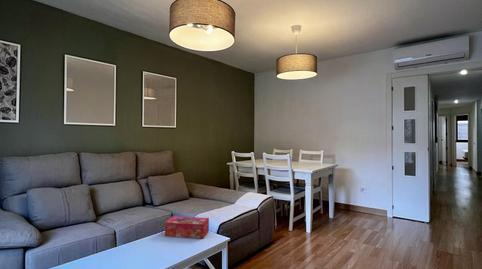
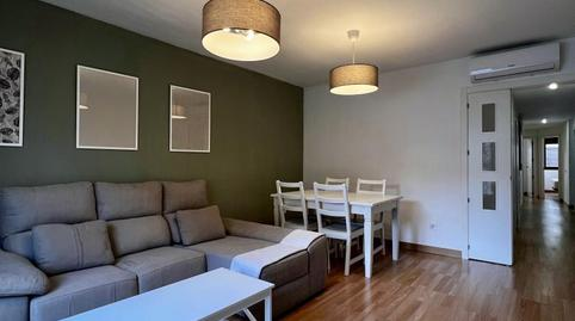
- tissue box (187, 226)
